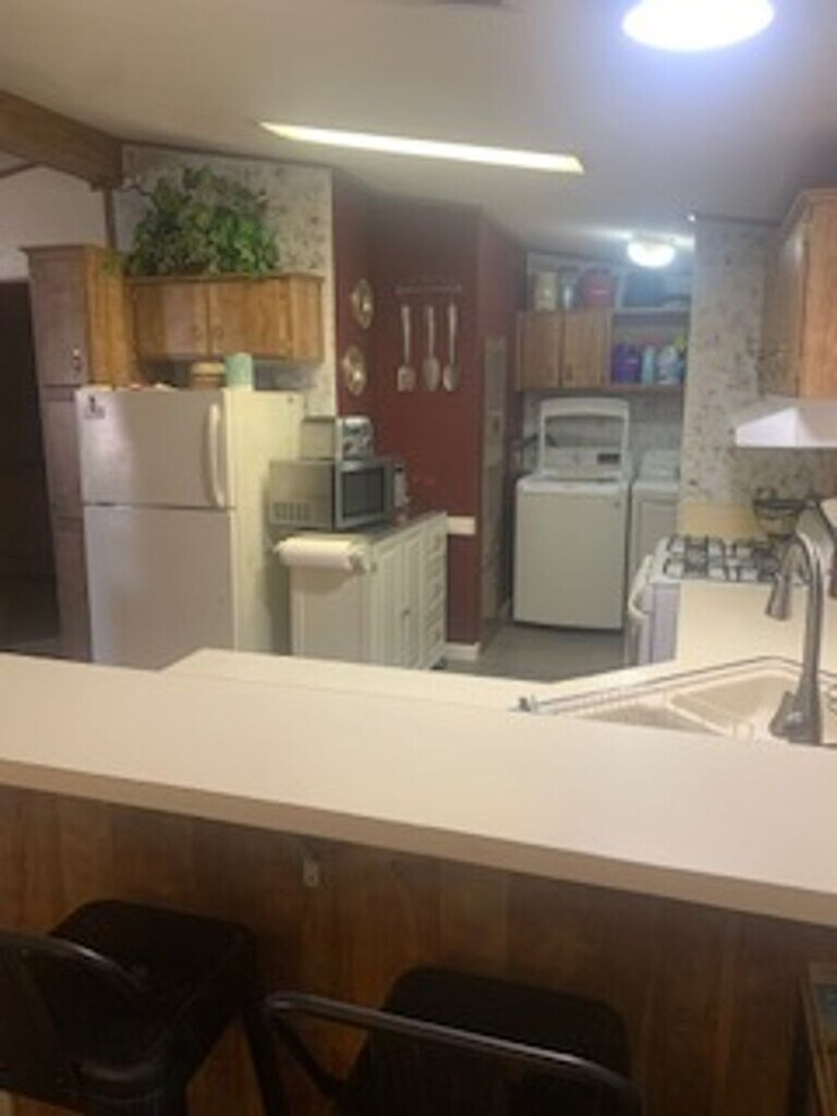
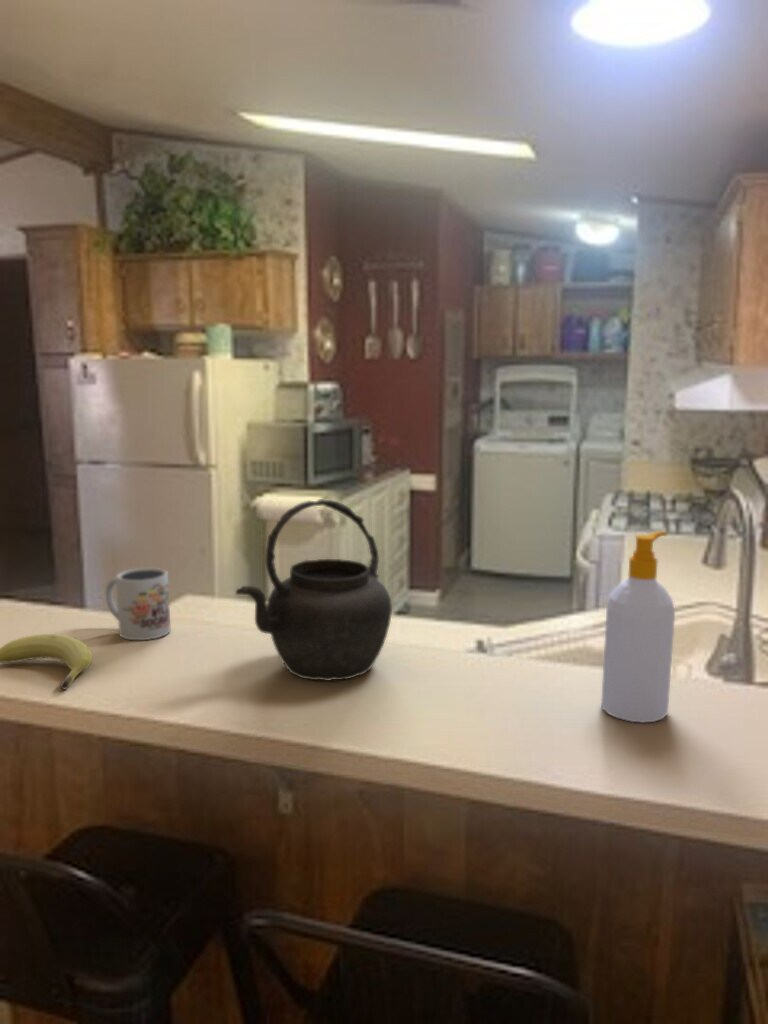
+ fruit (49, 655)
+ kettle (312, 588)
+ mug (135, 601)
+ soap bottle (640, 623)
